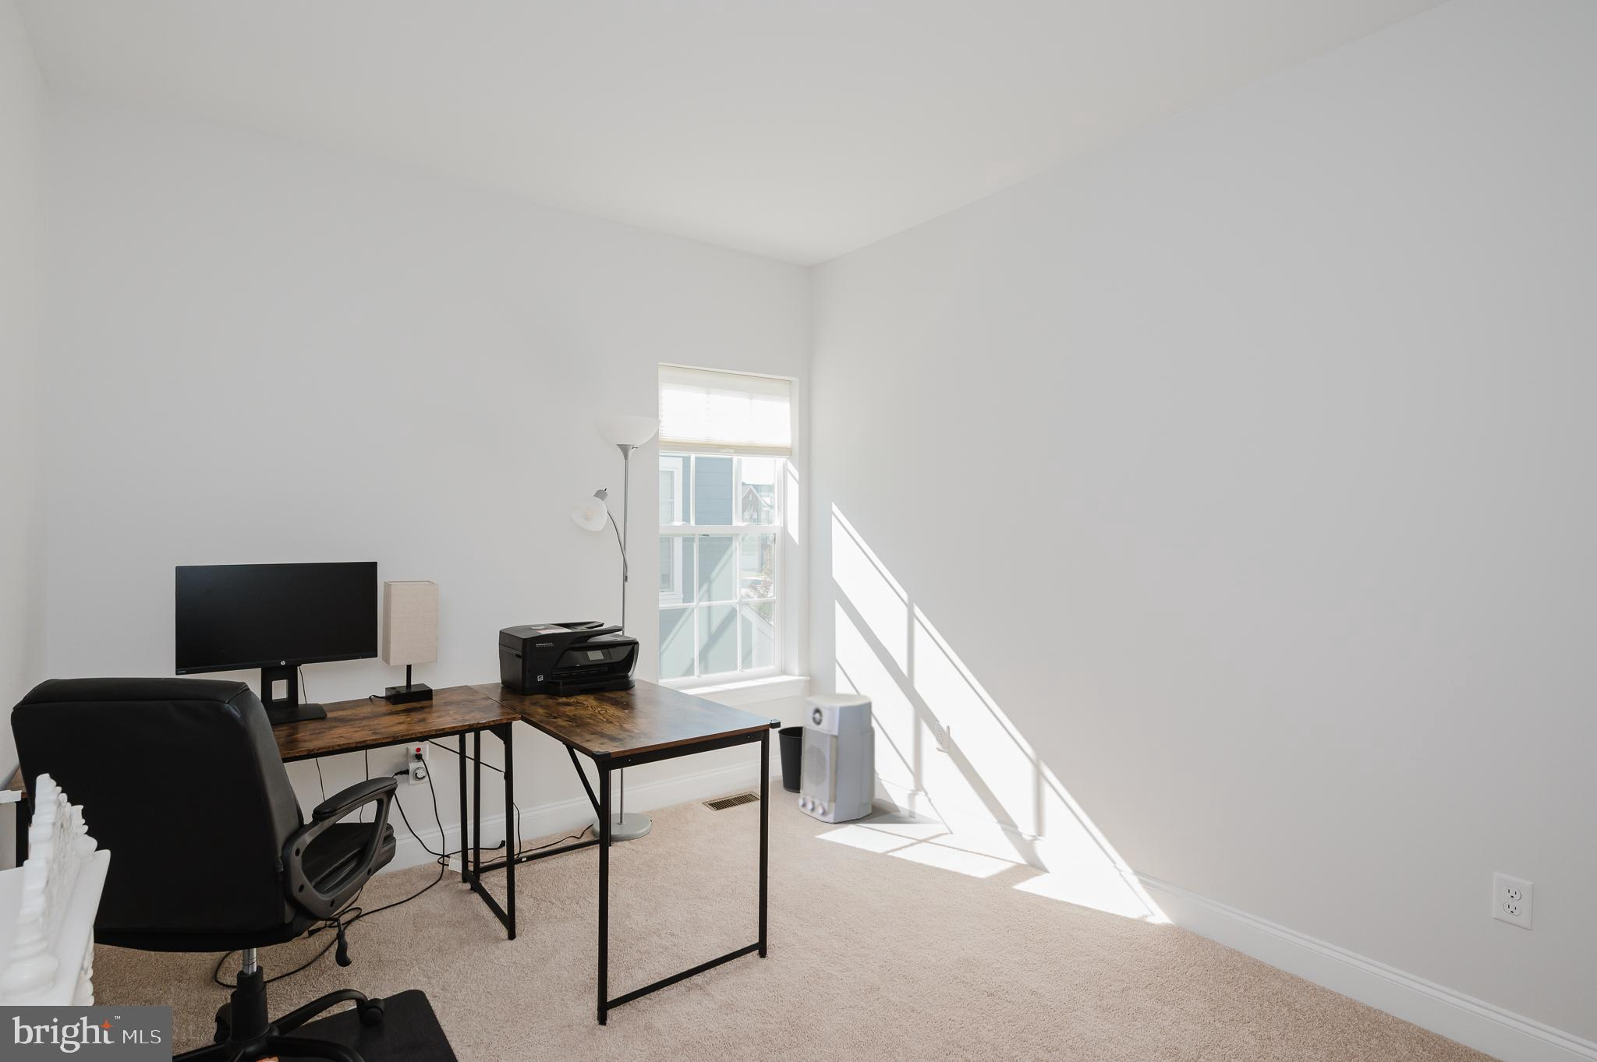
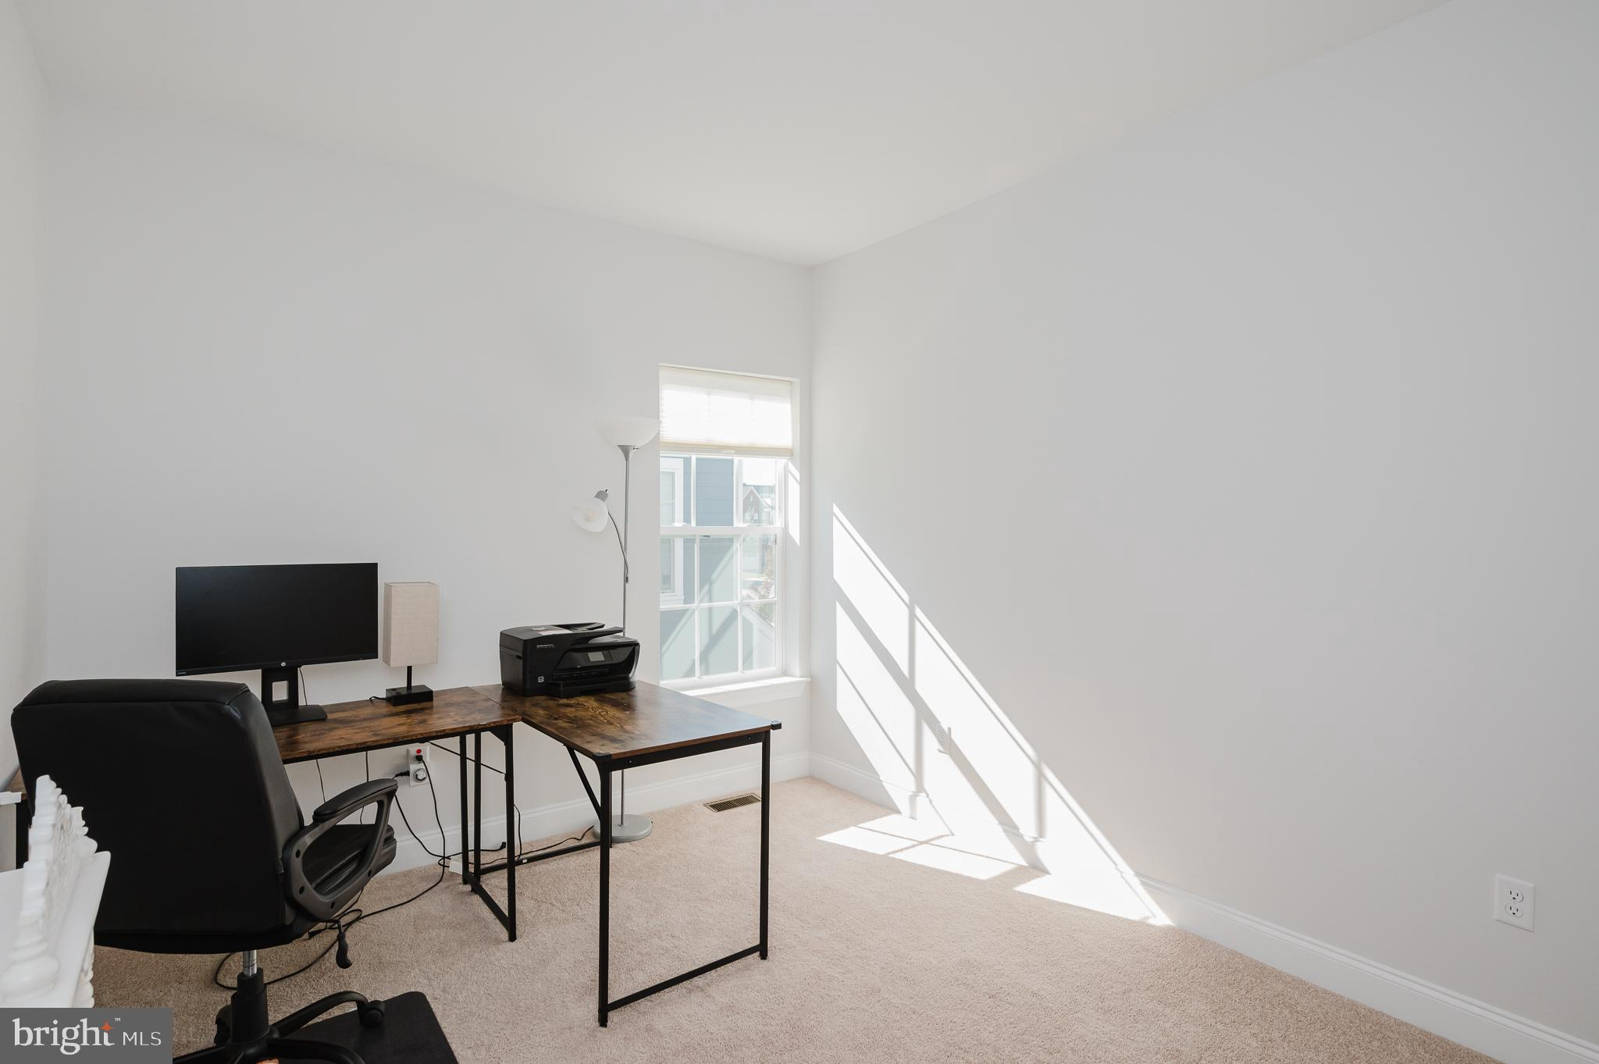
- wastebasket (800, 759)
- air purifier (839, 754)
